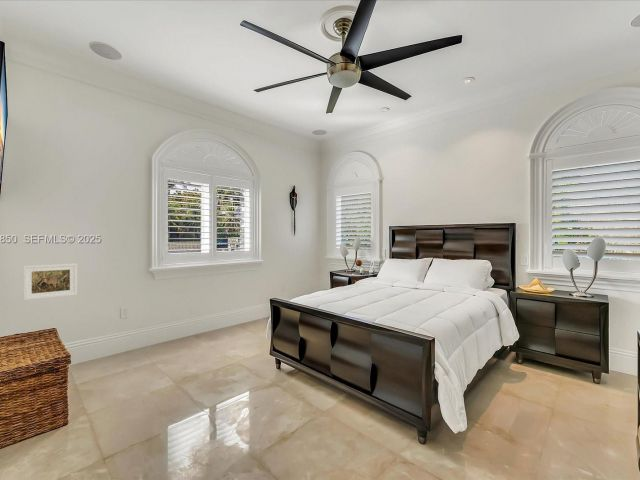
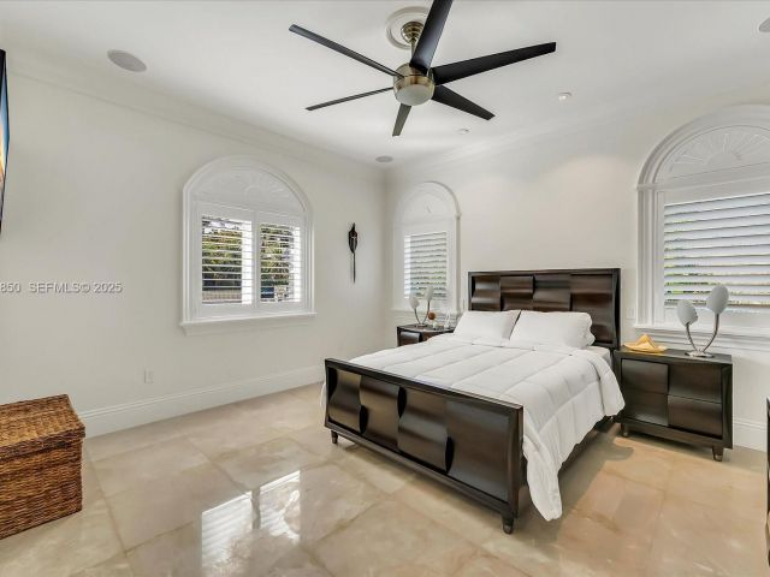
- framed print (51, 281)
